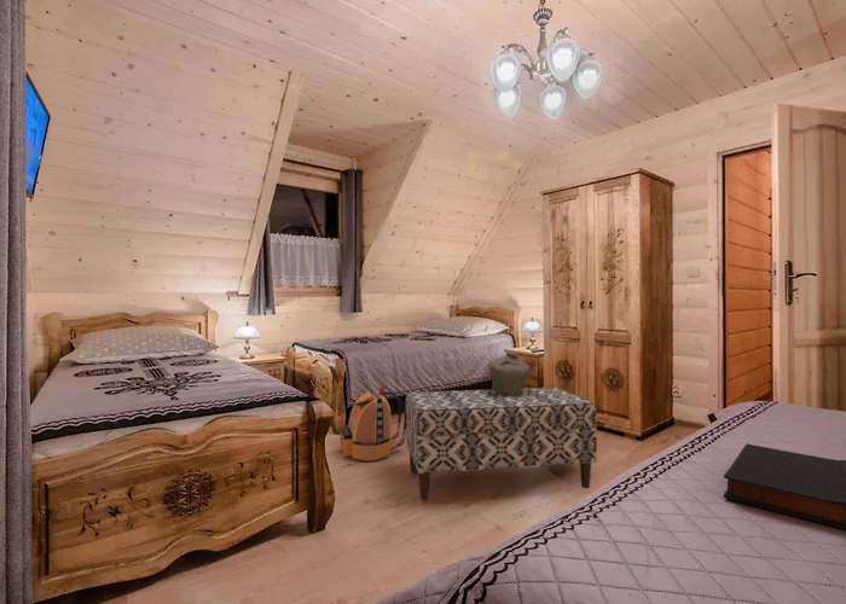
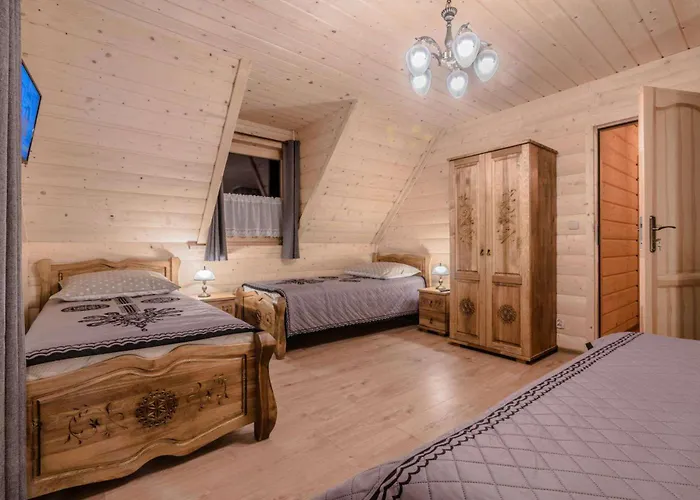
- bench (496, 437)
- book (792, 480)
- jar (508, 372)
- backpack (372, 418)
